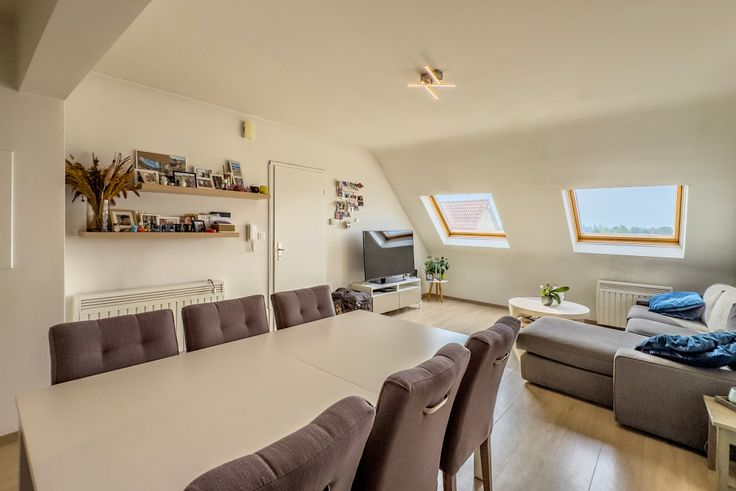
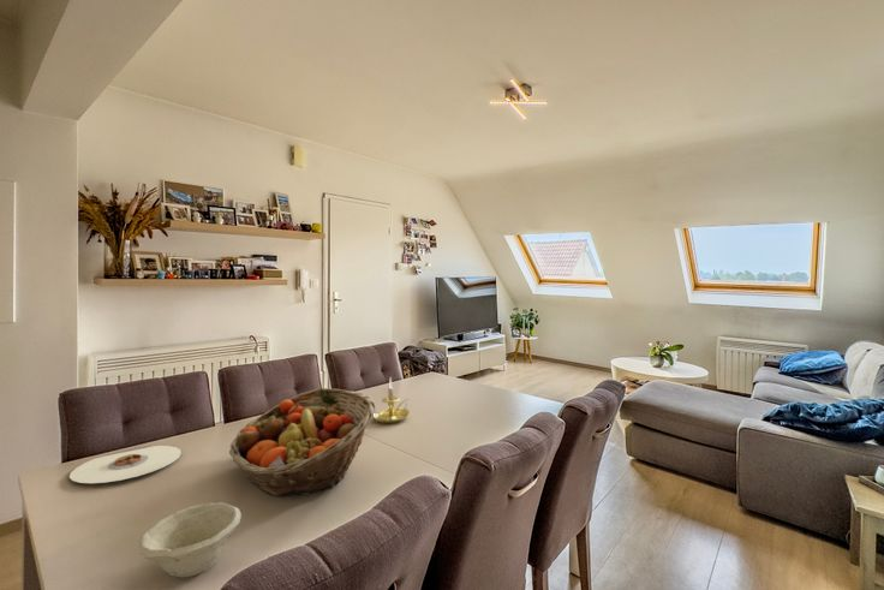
+ fruit basket (305, 435)
+ bowl (192, 543)
+ plate (129, 459)
+ candle holder (393, 397)
